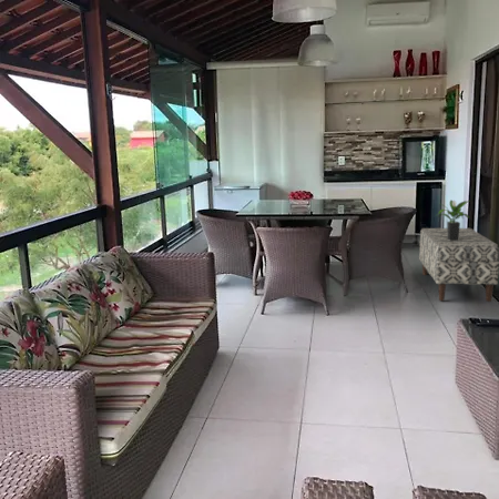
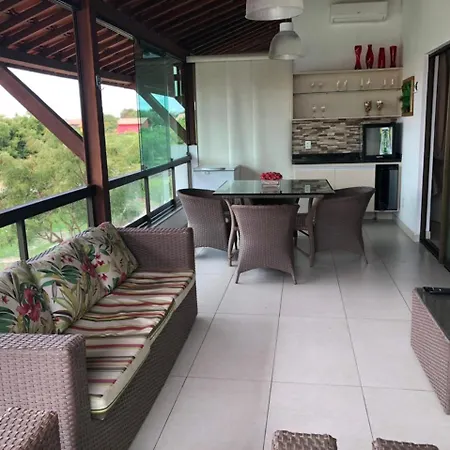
- potted plant (452, 218)
- bench (455, 261)
